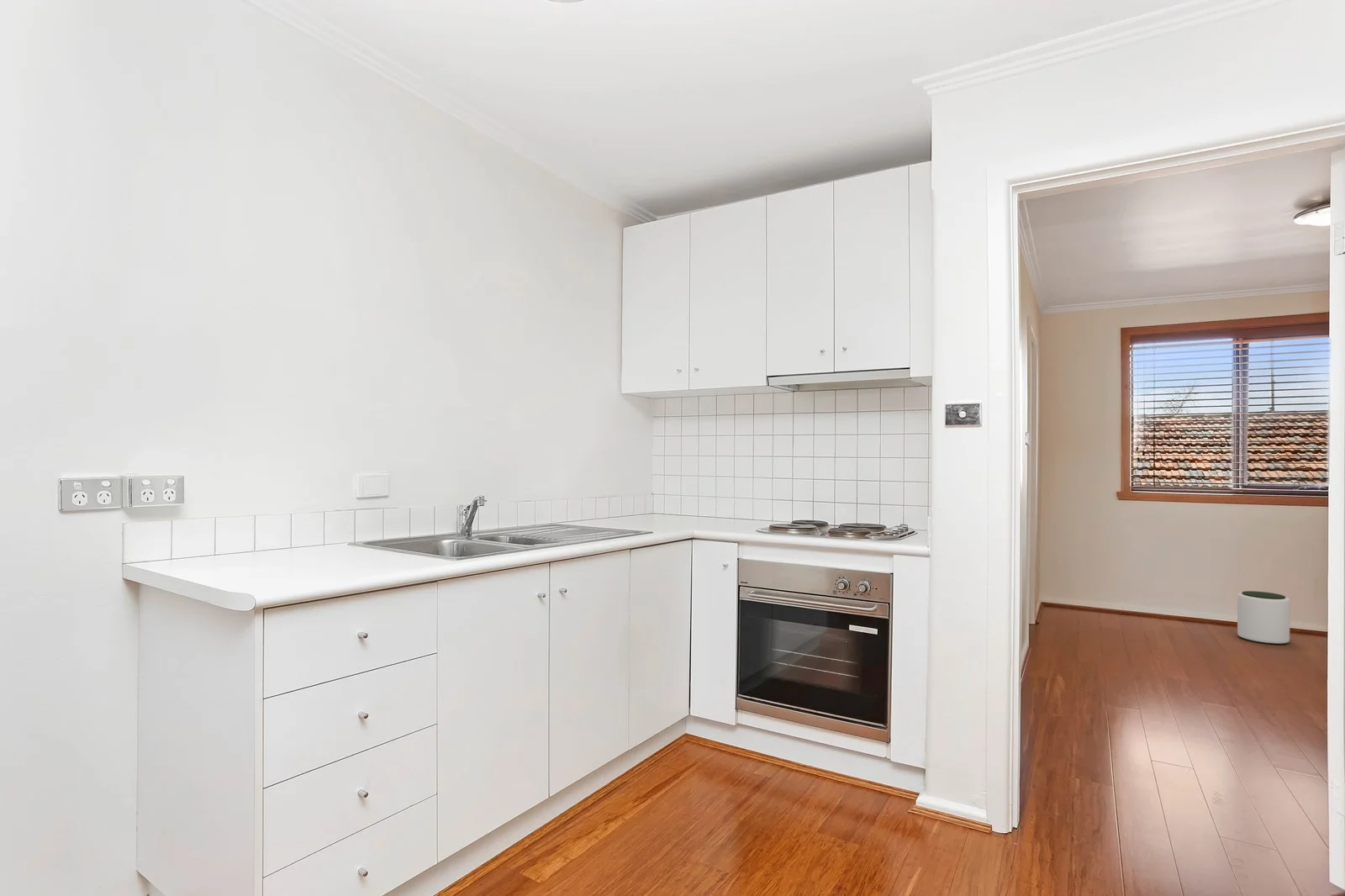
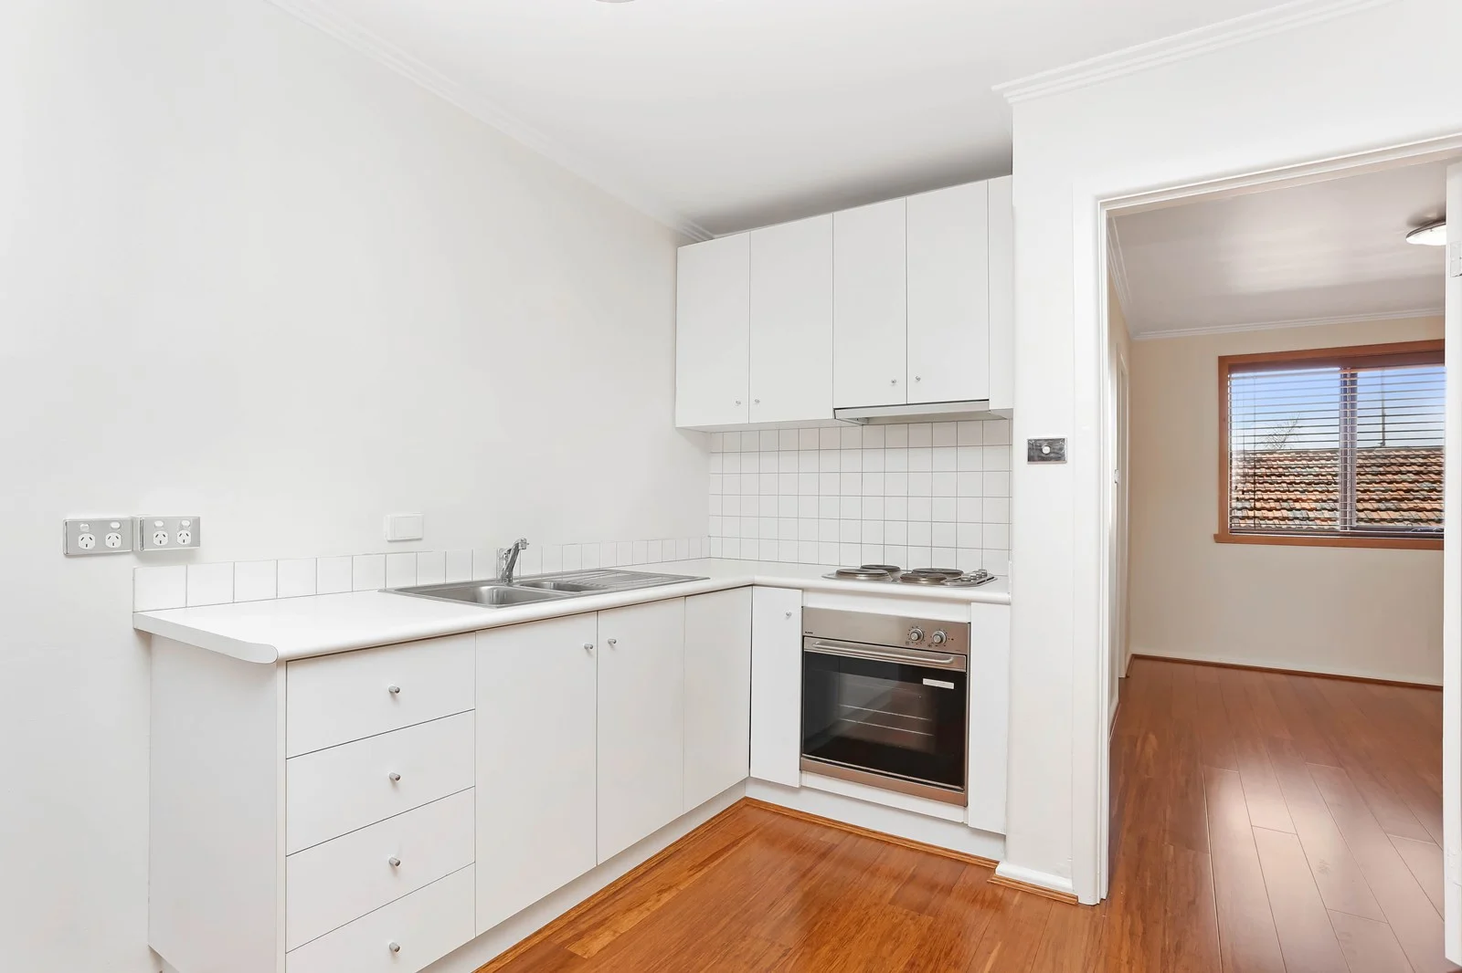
- plant pot (1263, 617)
